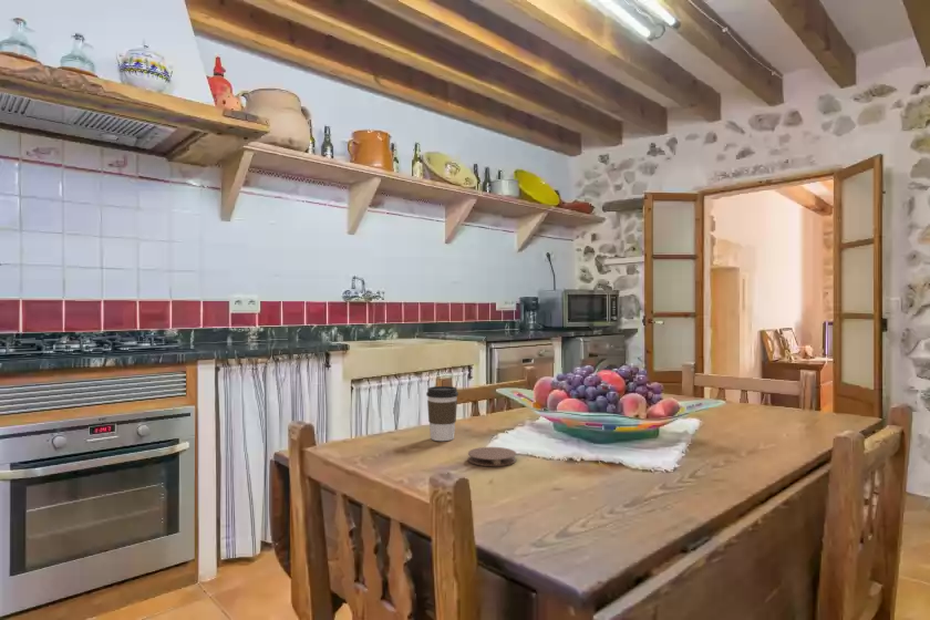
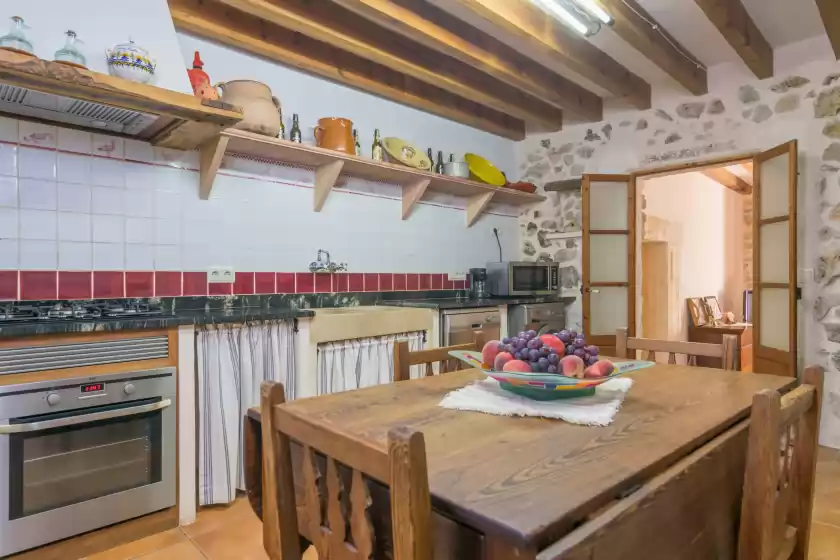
- coaster (492, 456)
- coffee cup (442, 413)
